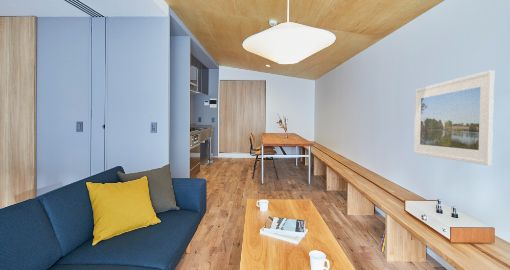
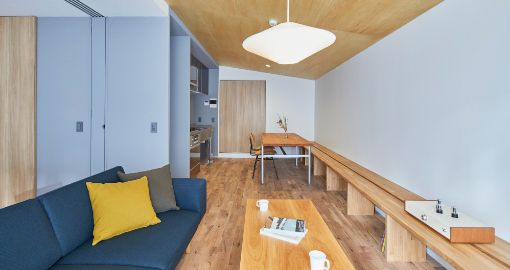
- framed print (446, 120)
